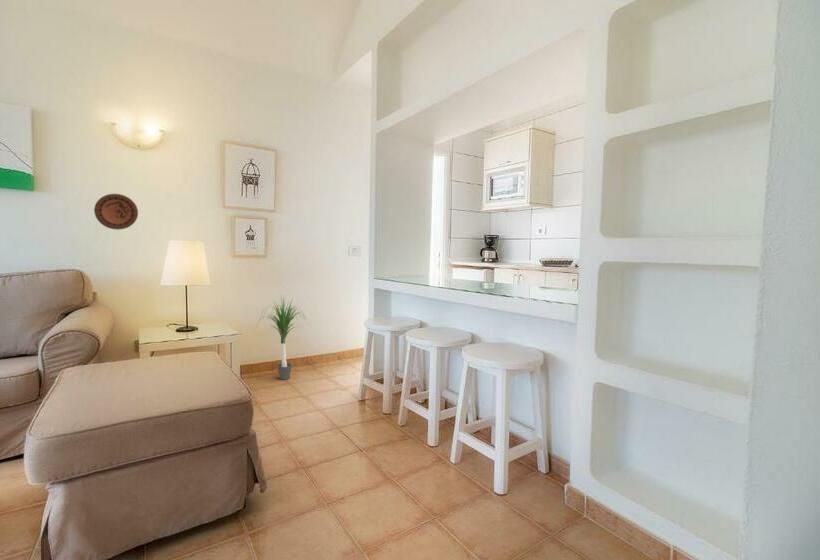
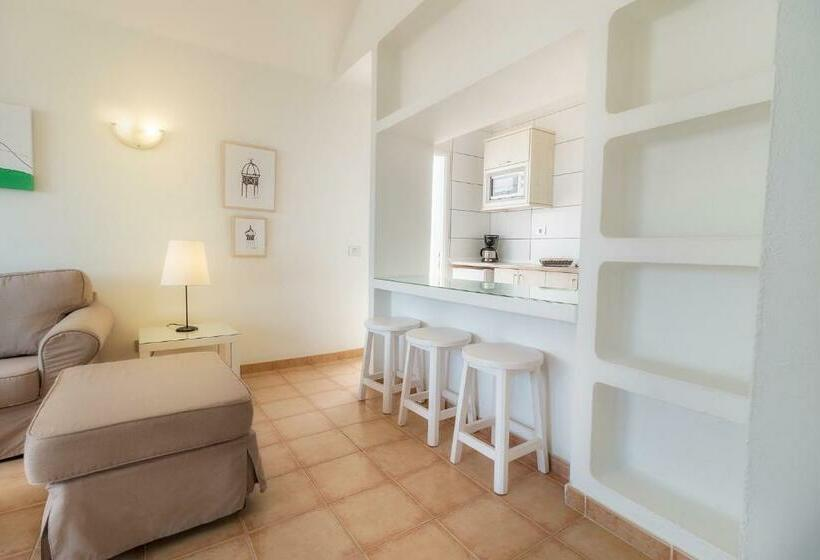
- potted plant (283, 335)
- decorative plate (116, 211)
